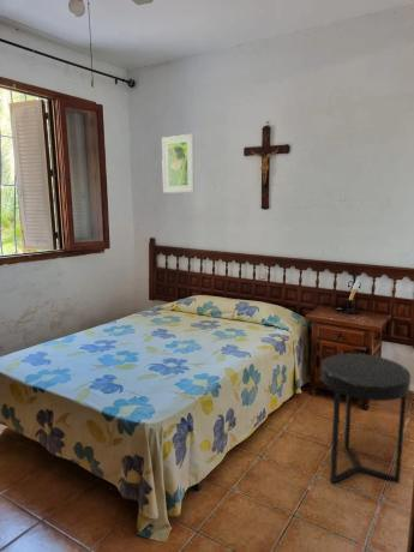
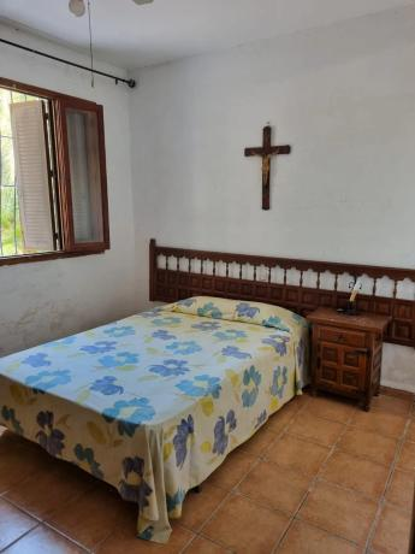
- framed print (178, 164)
- side table (349, 420)
